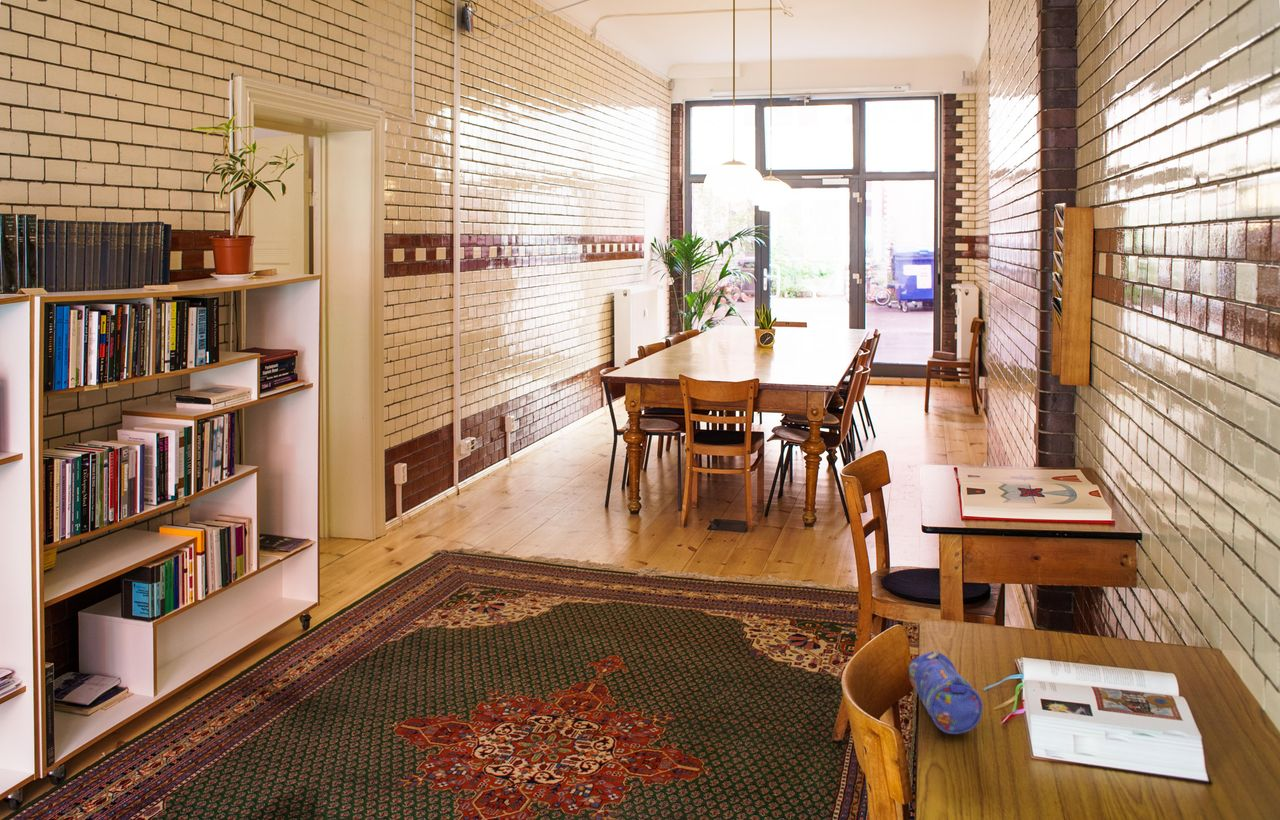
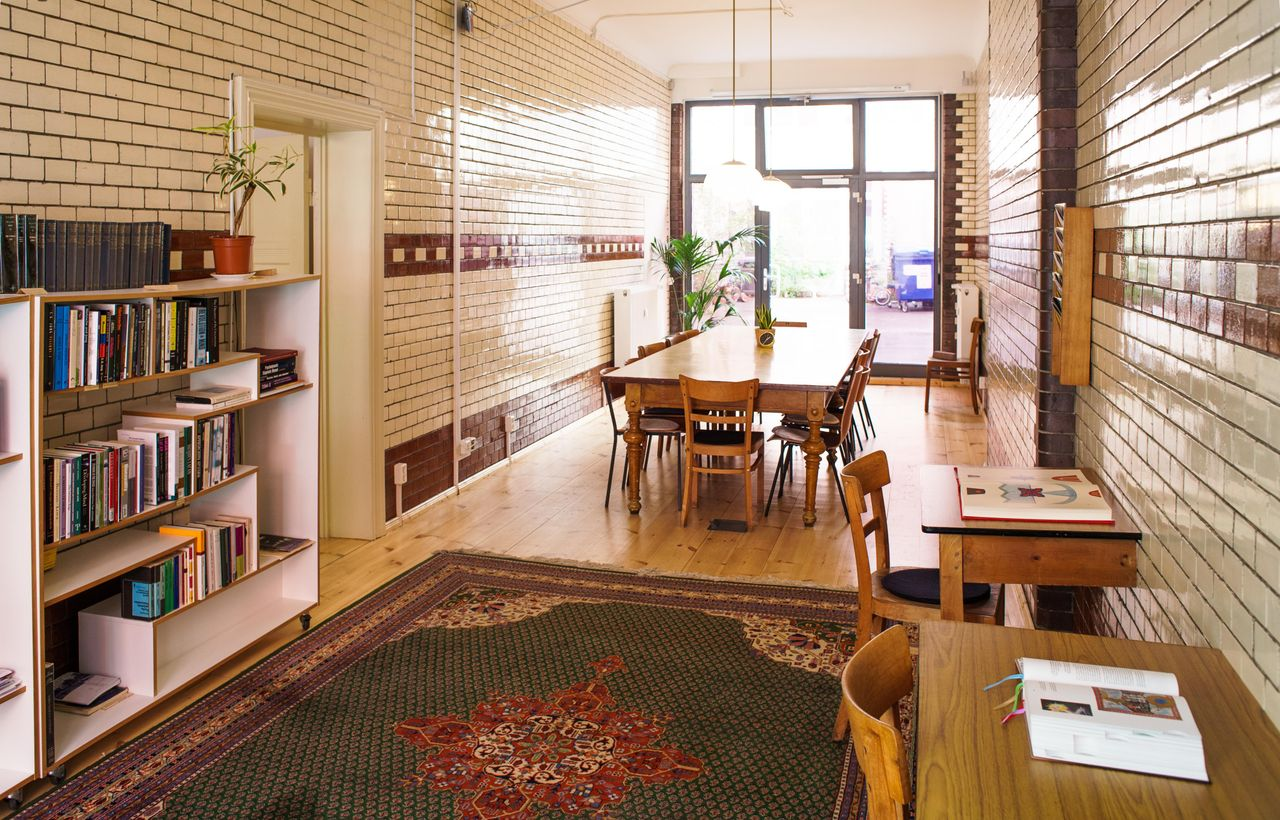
- pencil case (943, 689)
